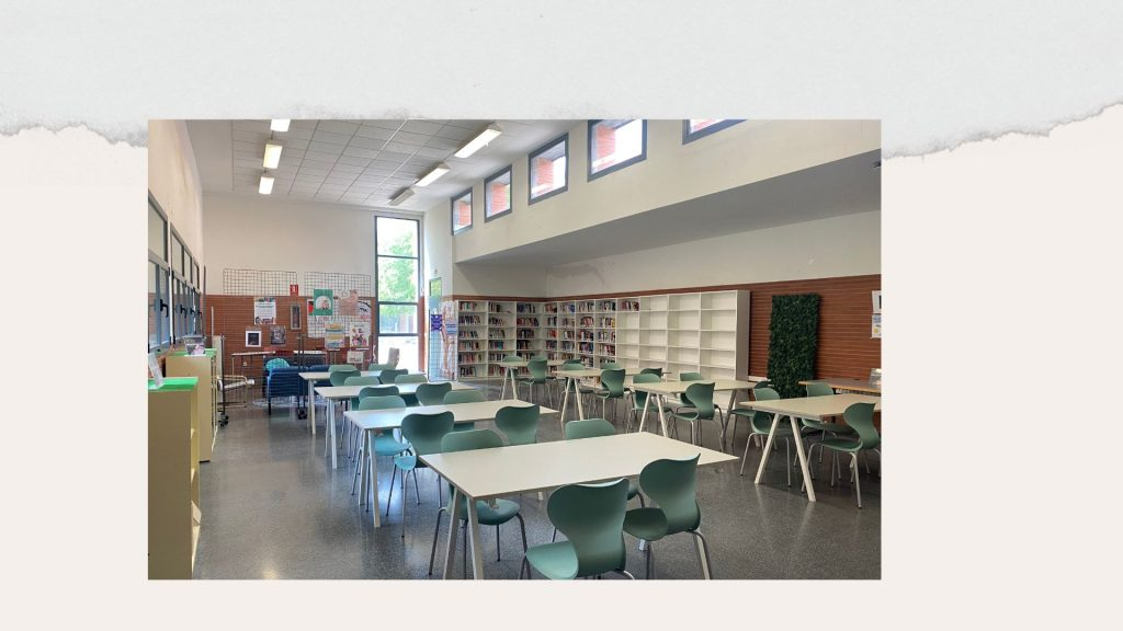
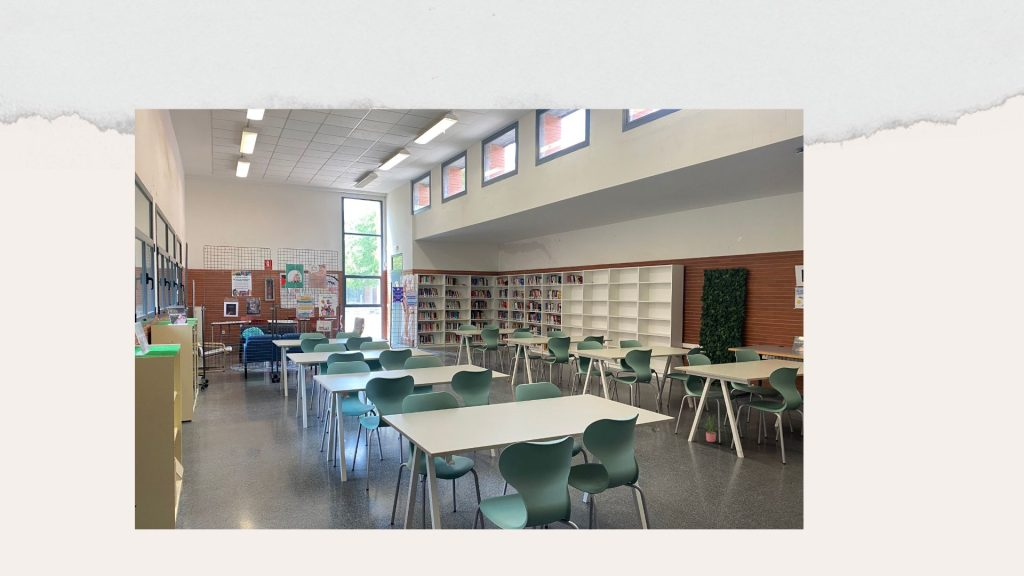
+ potted plant (712, 429)
